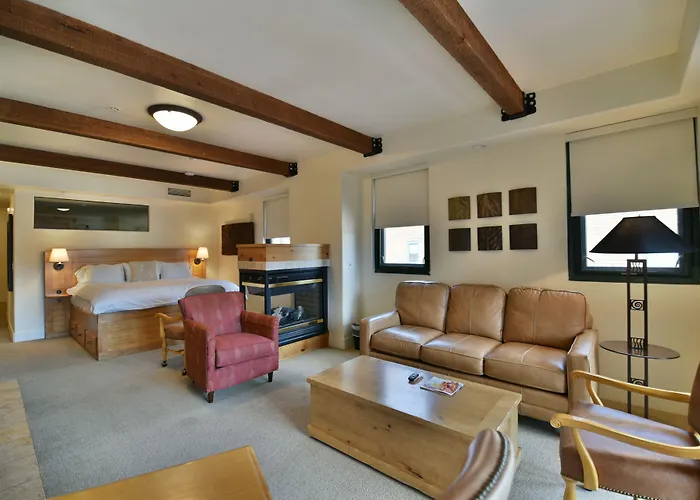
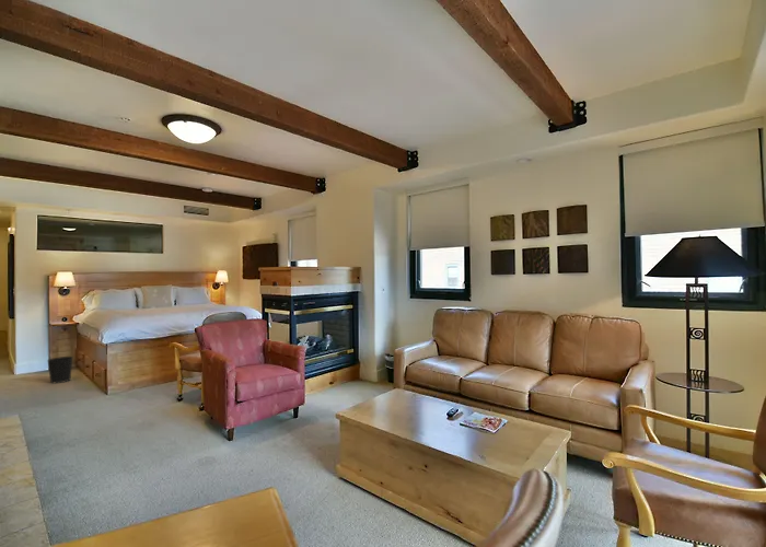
+ wastebasket (60, 370)
